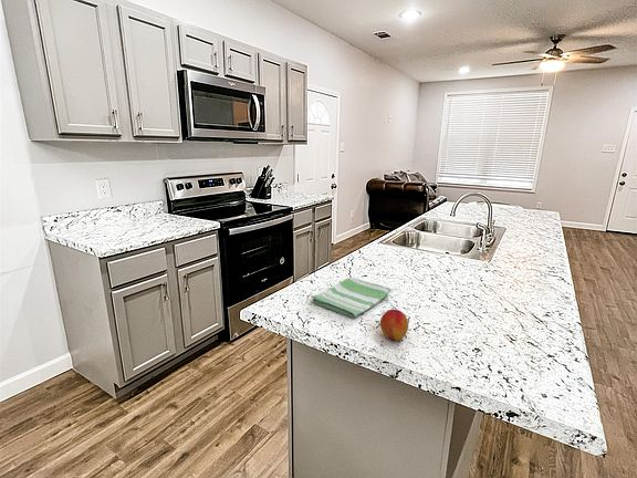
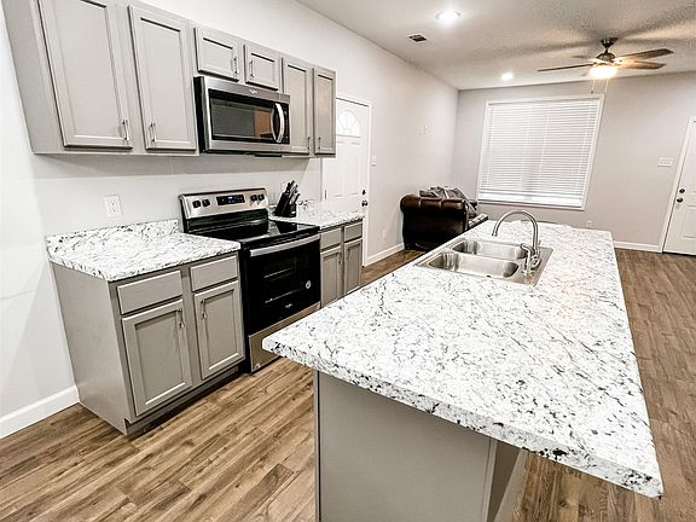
- peach (394, 323)
- dish towel (352, 294)
